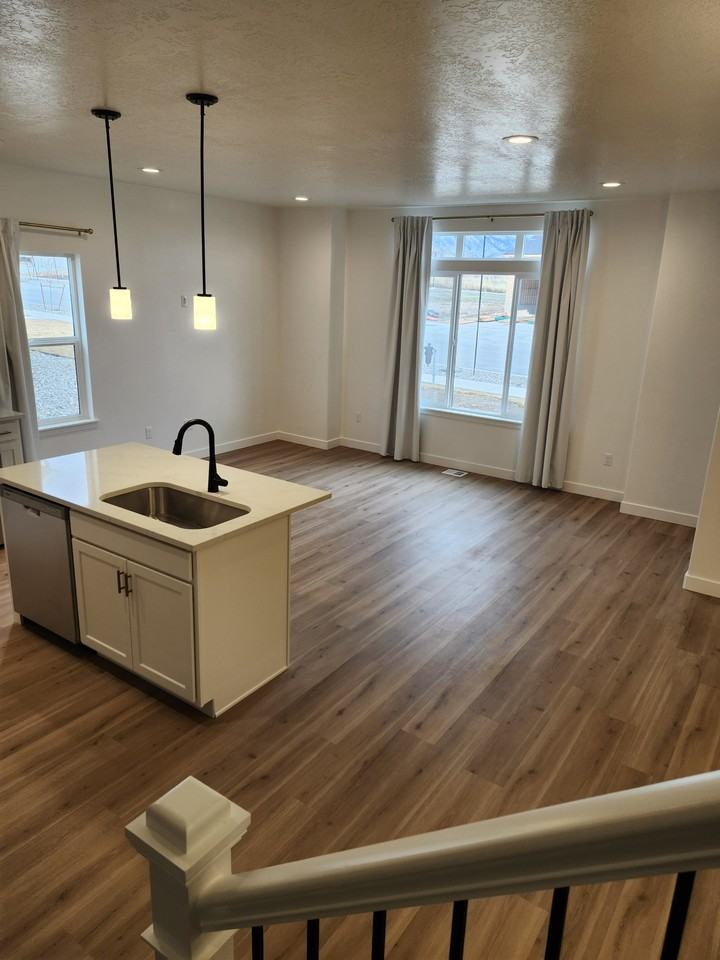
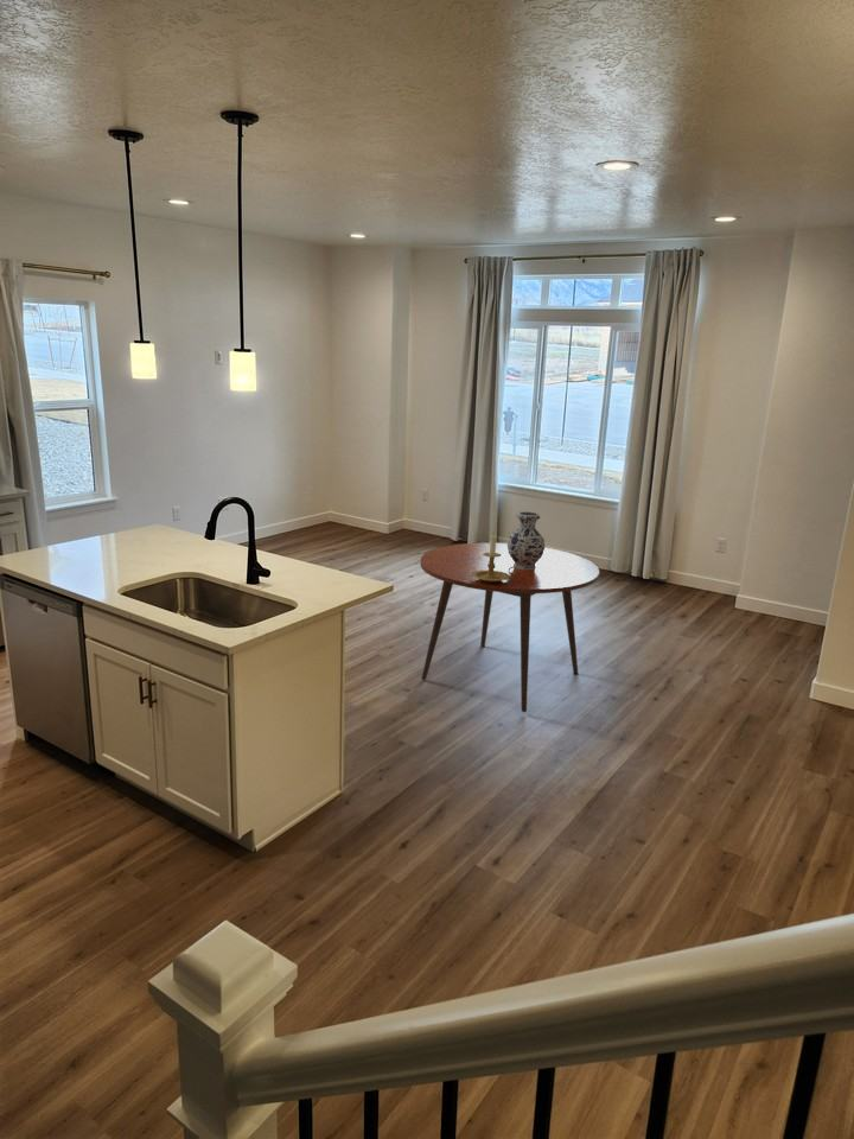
+ vase (525, 540)
+ candle holder (491, 555)
+ dining table (521, 621)
